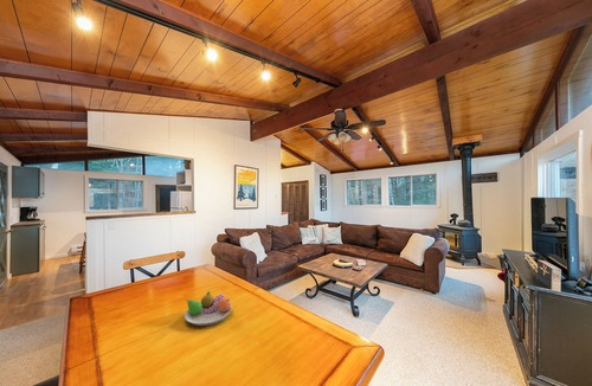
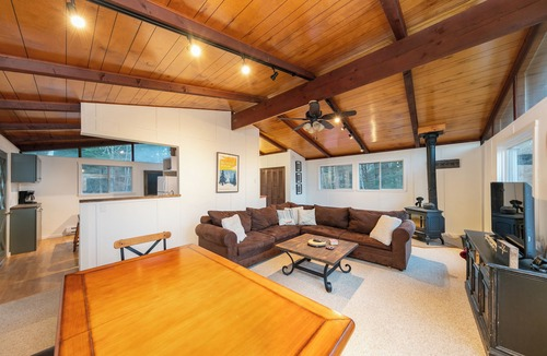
- fruit bowl (207, 305)
